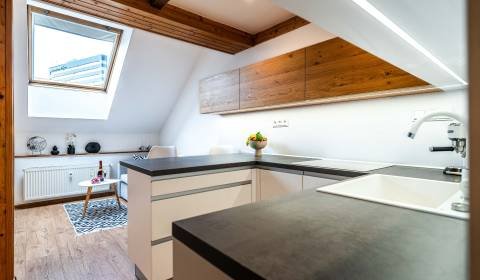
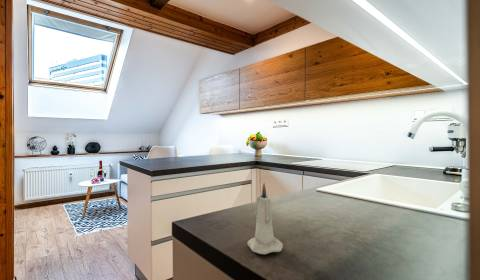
+ candle (263, 214)
